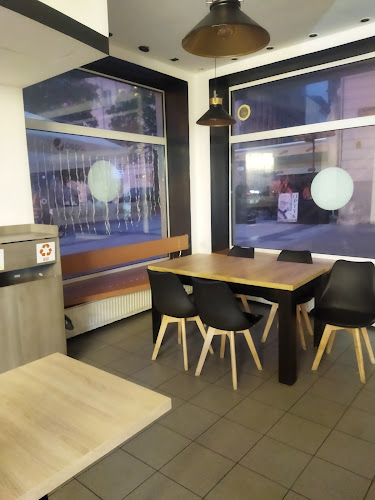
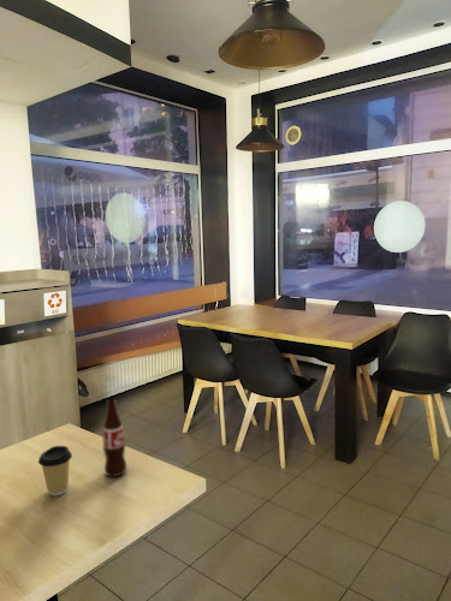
+ bottle (113, 436)
+ coffee cup (55, 471)
